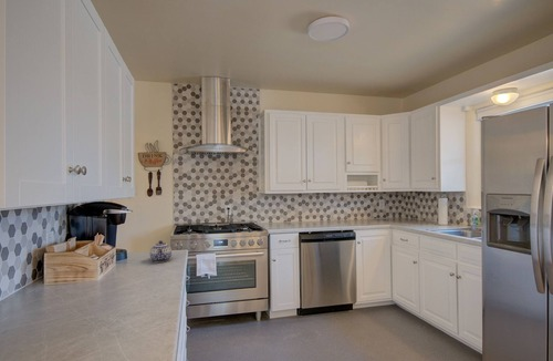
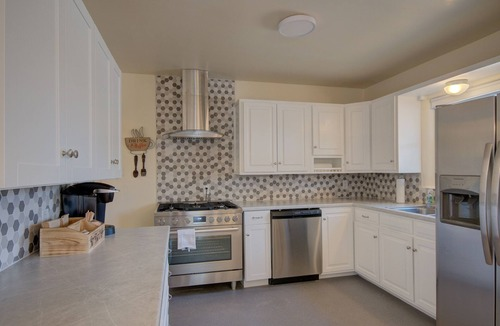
- teapot (160, 250)
